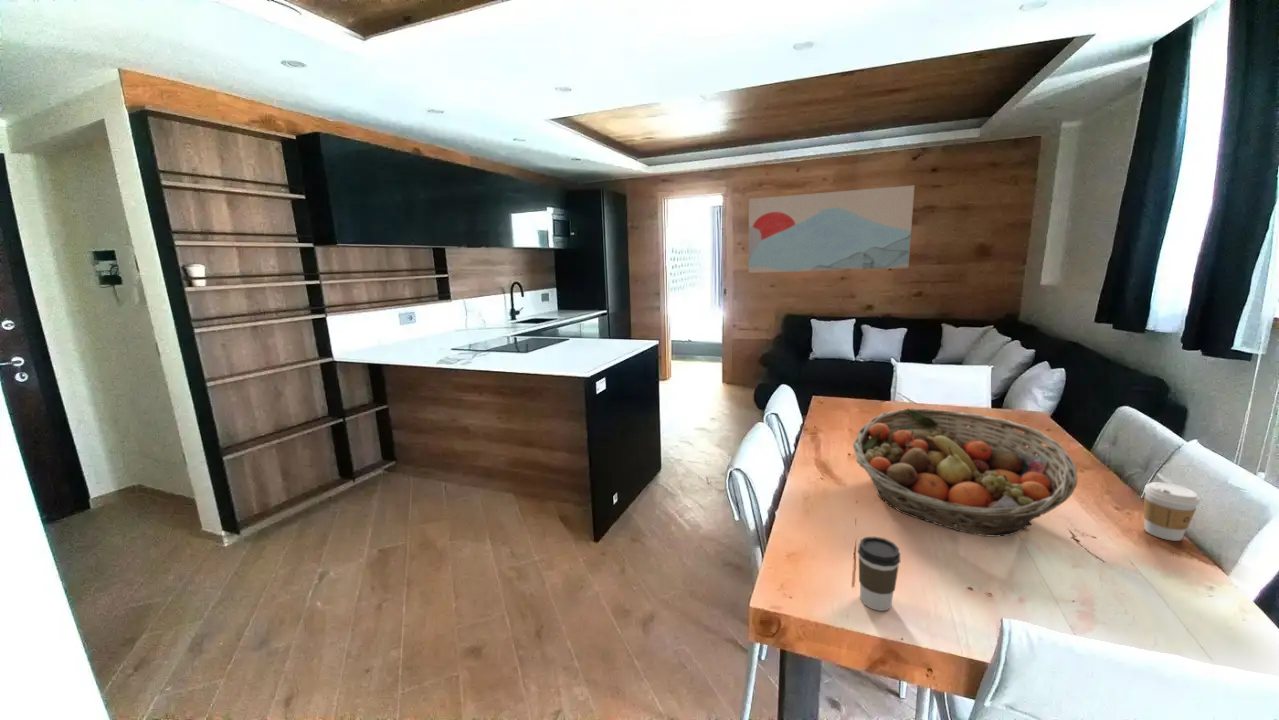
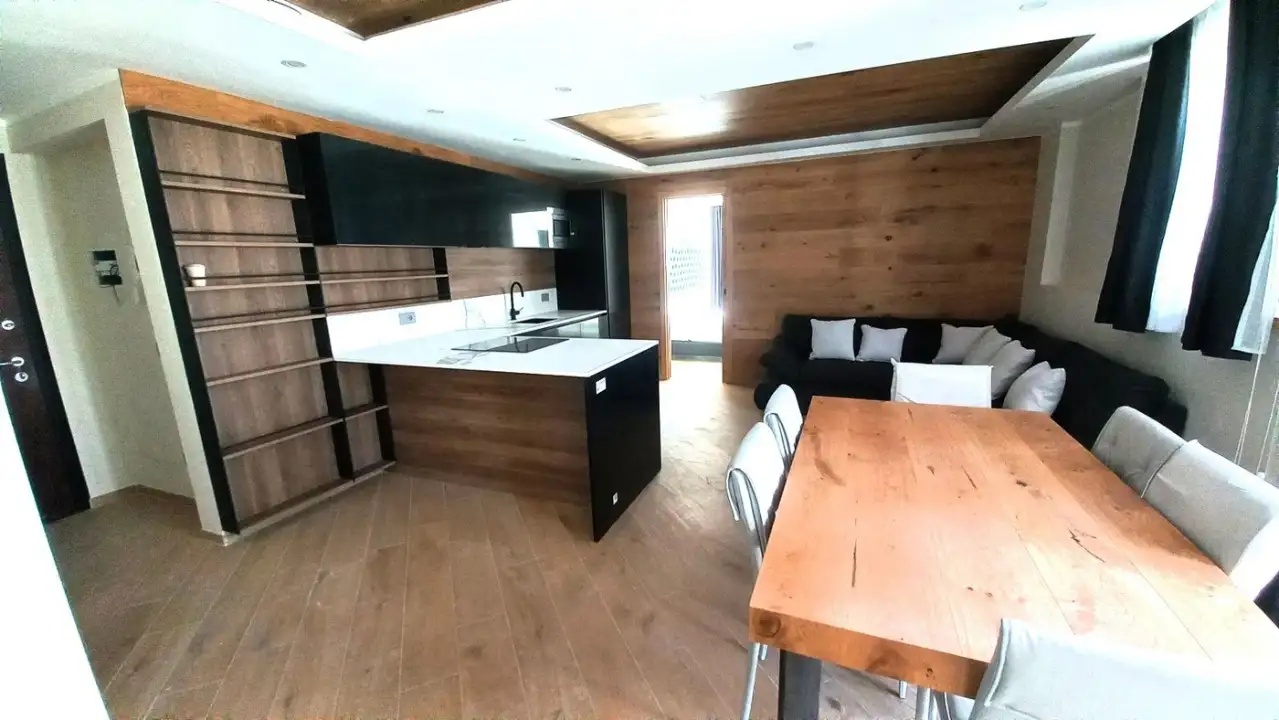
- coffee cup (877, 574)
- fruit basket (951, 466)
- coffee cup (1167, 510)
- wall art (825, 232)
